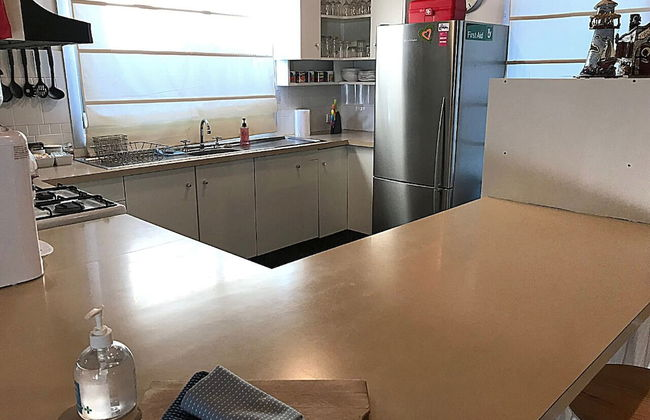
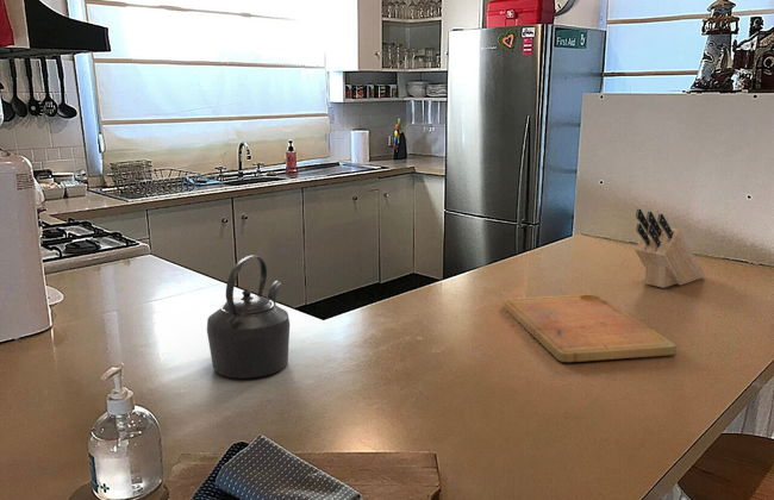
+ knife block (668, 244)
+ cutting board (580, 324)
+ kettle (256, 305)
